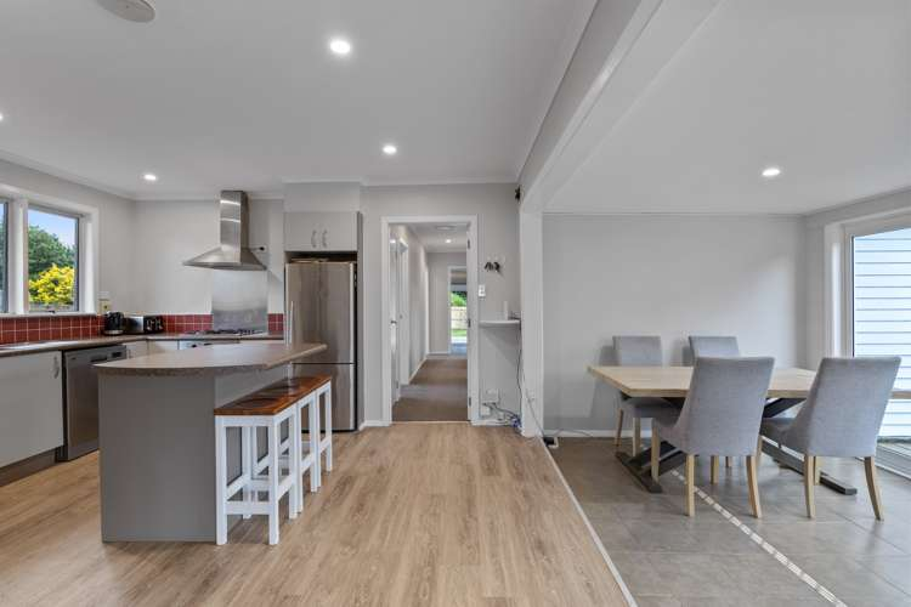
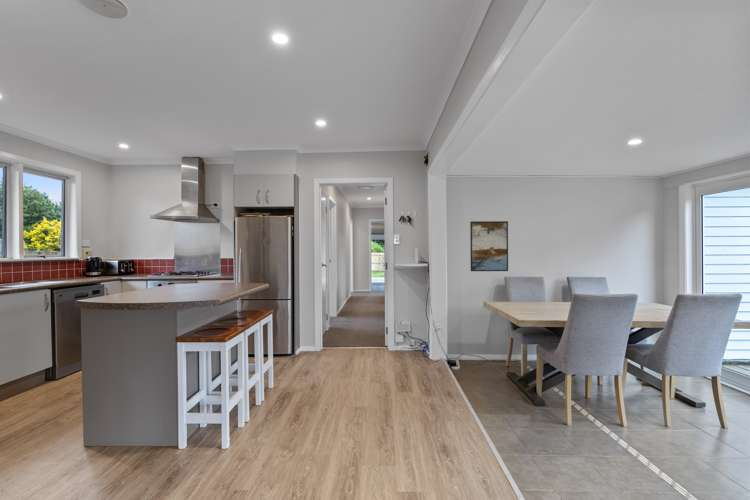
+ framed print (489, 246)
